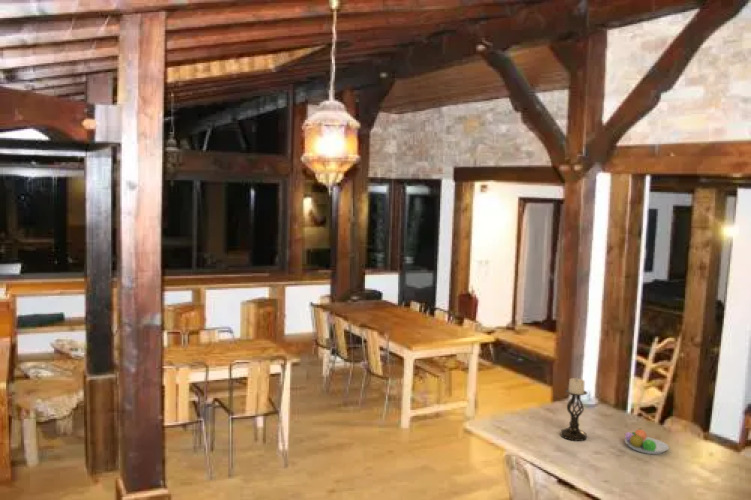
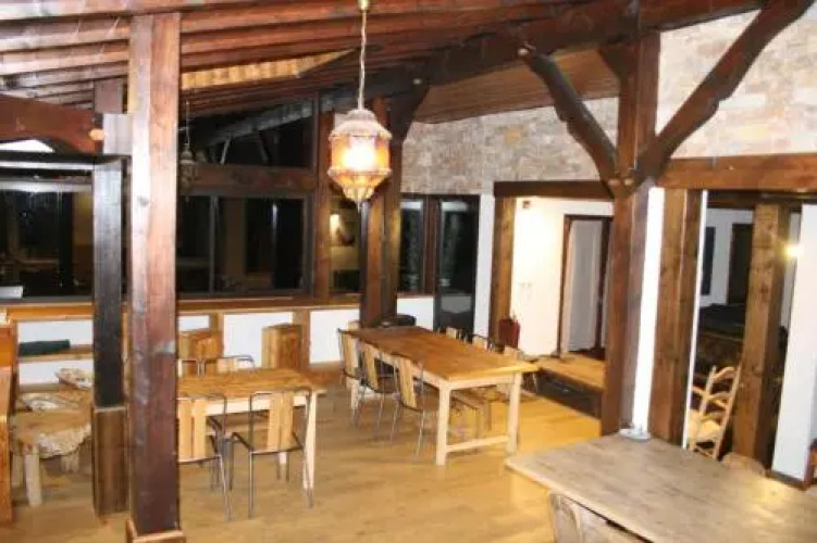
- candle holder (575, 407)
- fruit bowl (646, 440)
